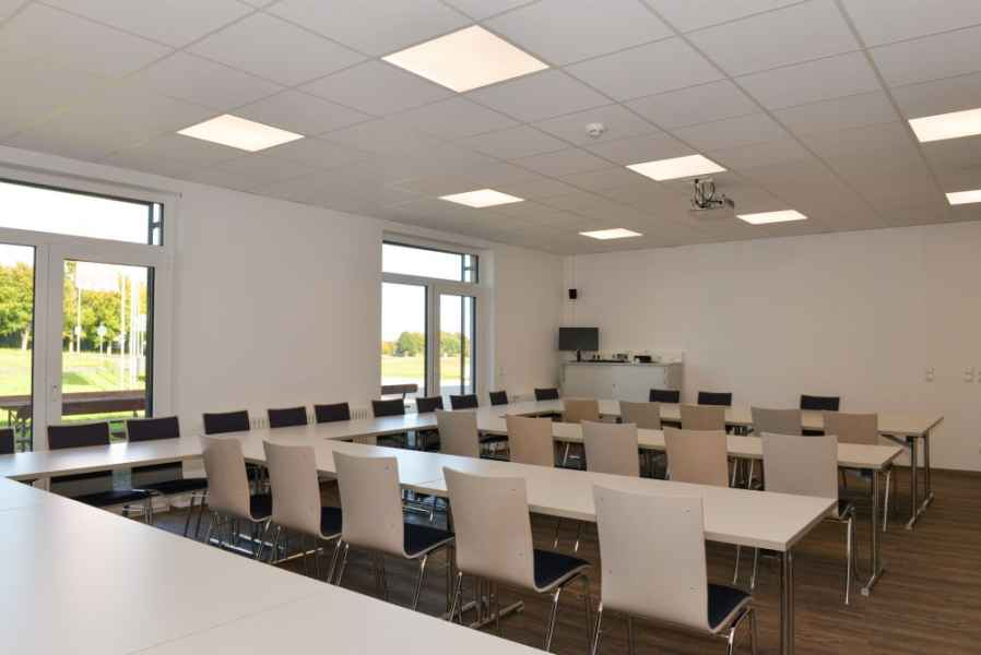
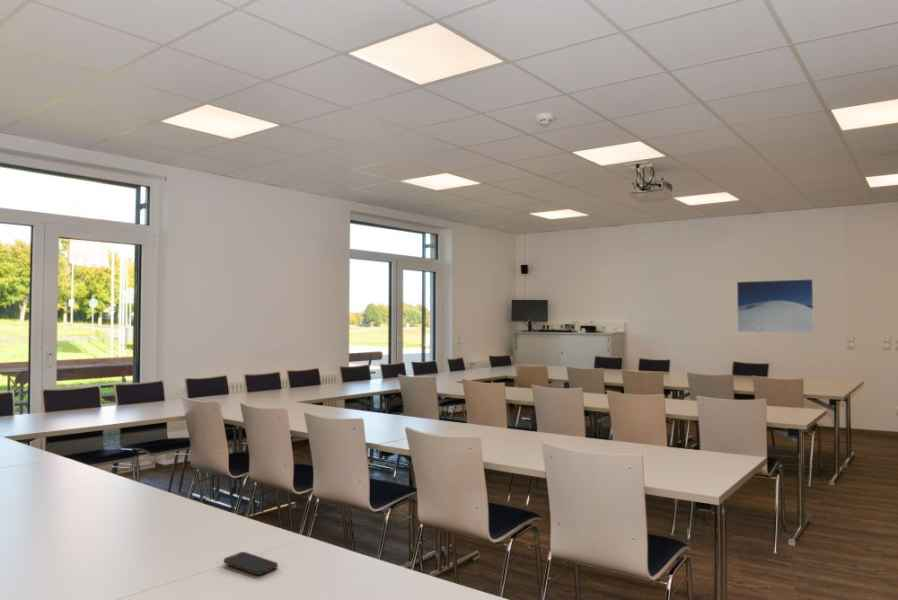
+ smartphone (250, 562)
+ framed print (774, 306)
